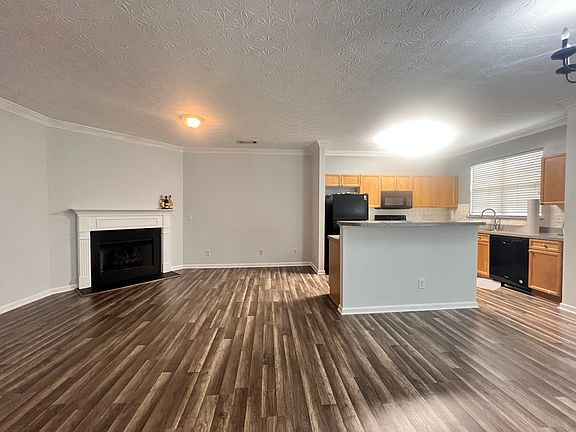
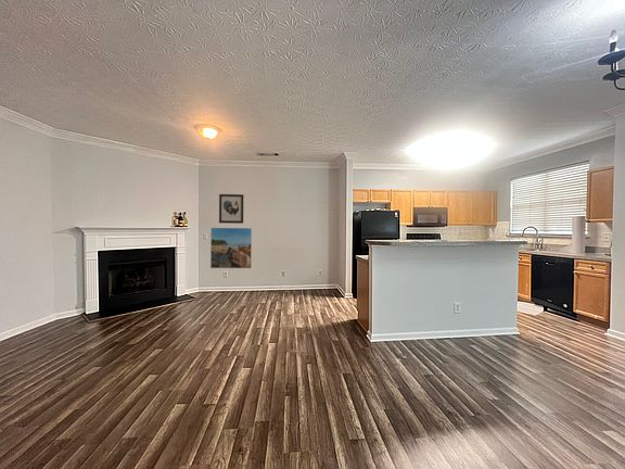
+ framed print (231, 248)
+ wall art (231, 208)
